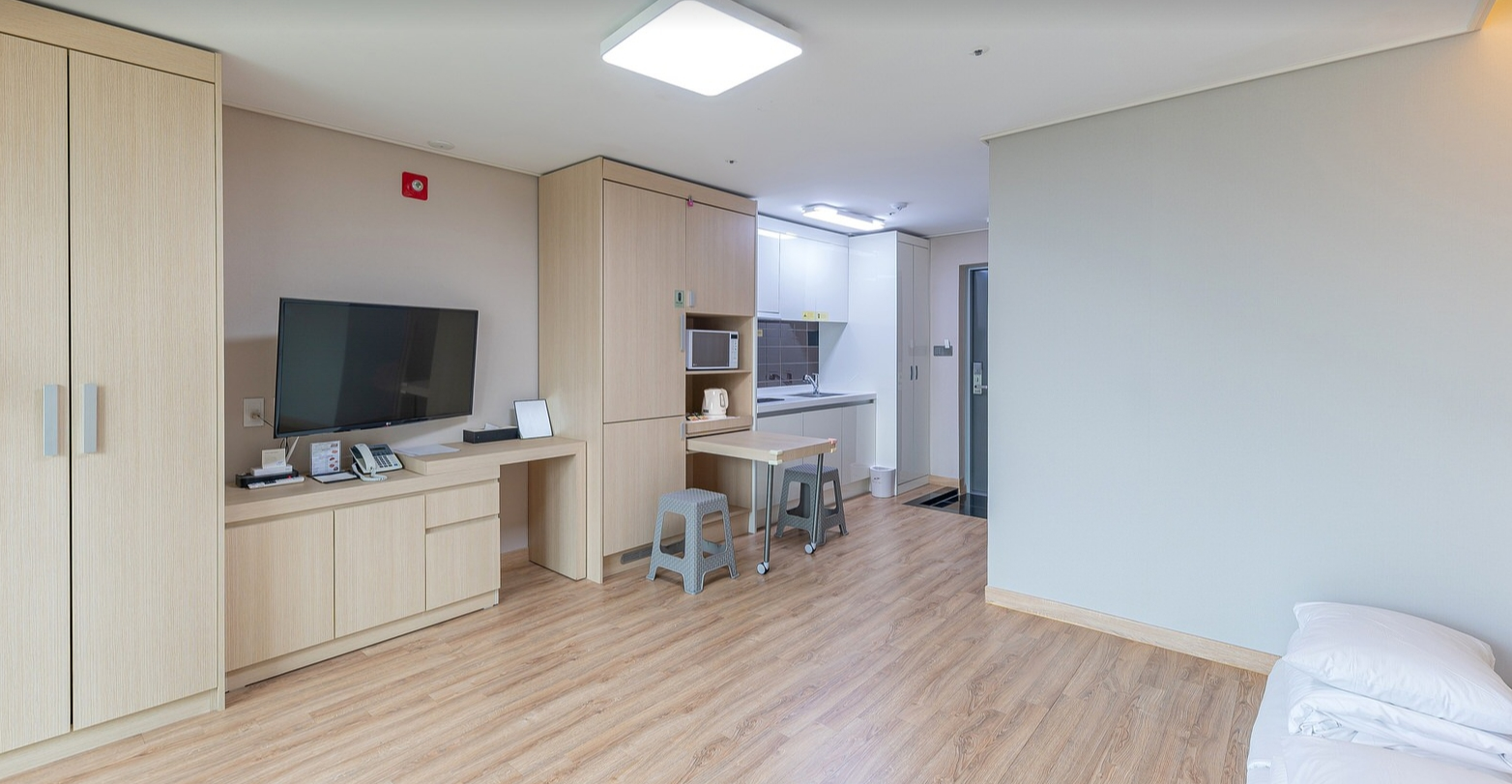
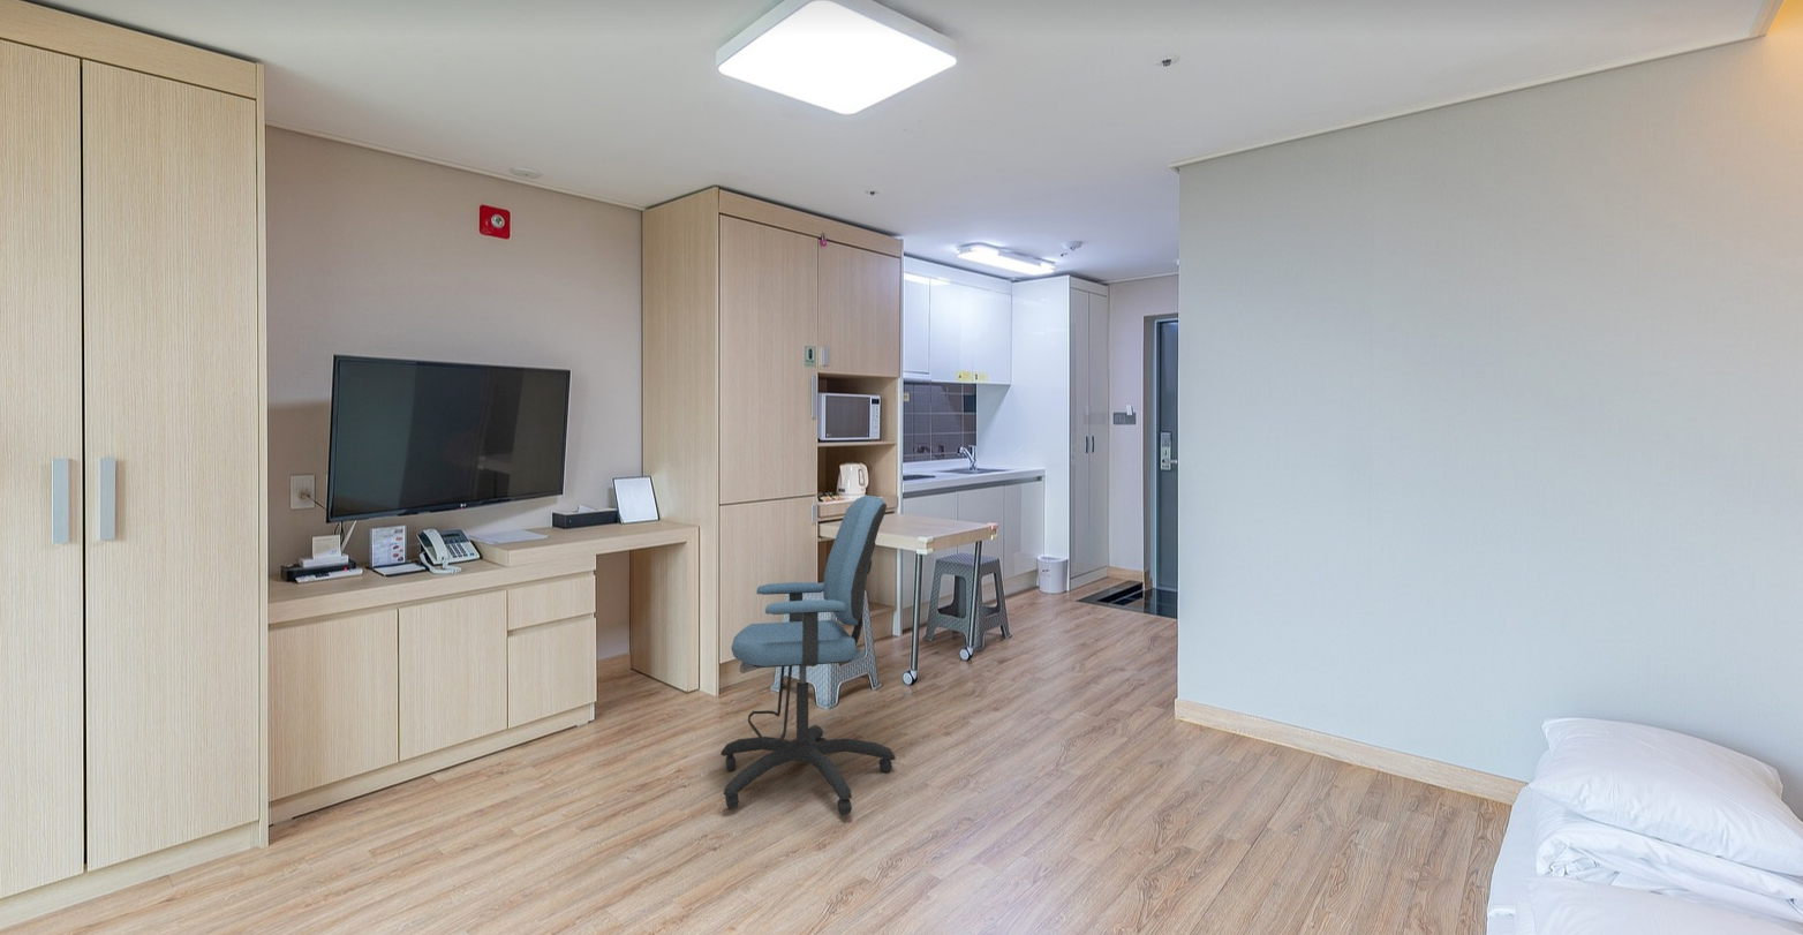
+ office chair (811, 638)
